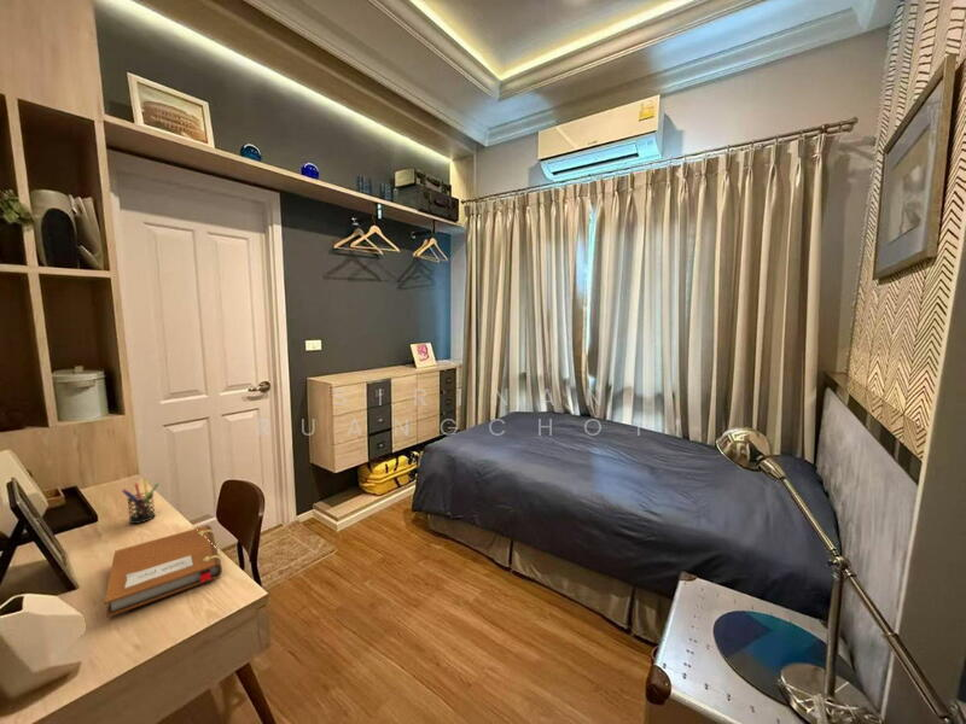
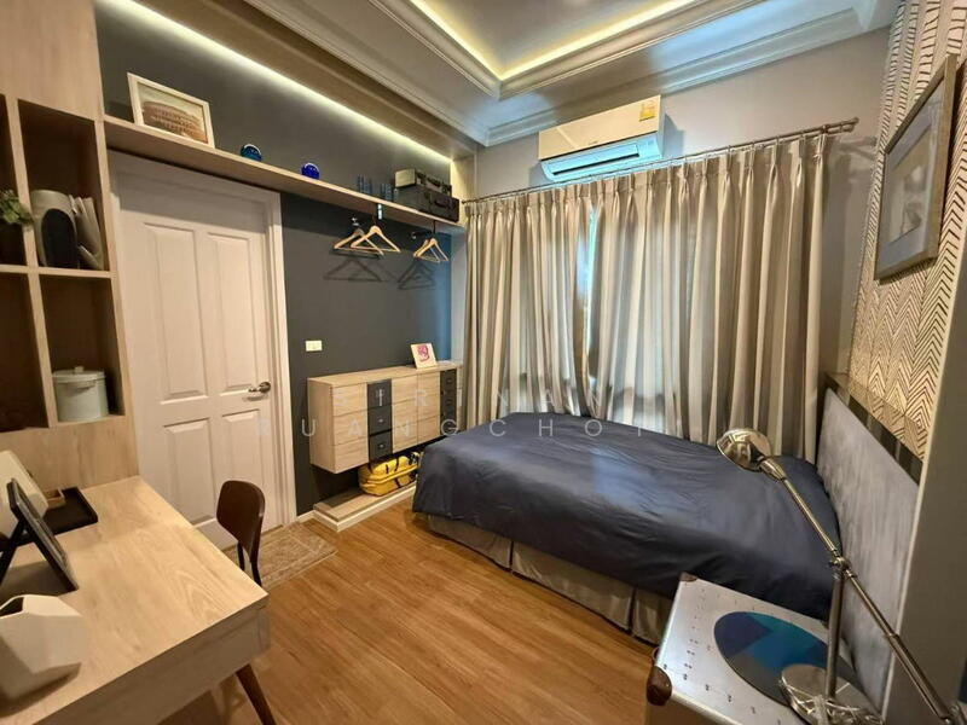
- pen holder (142, 500)
- notebook (167, 564)
